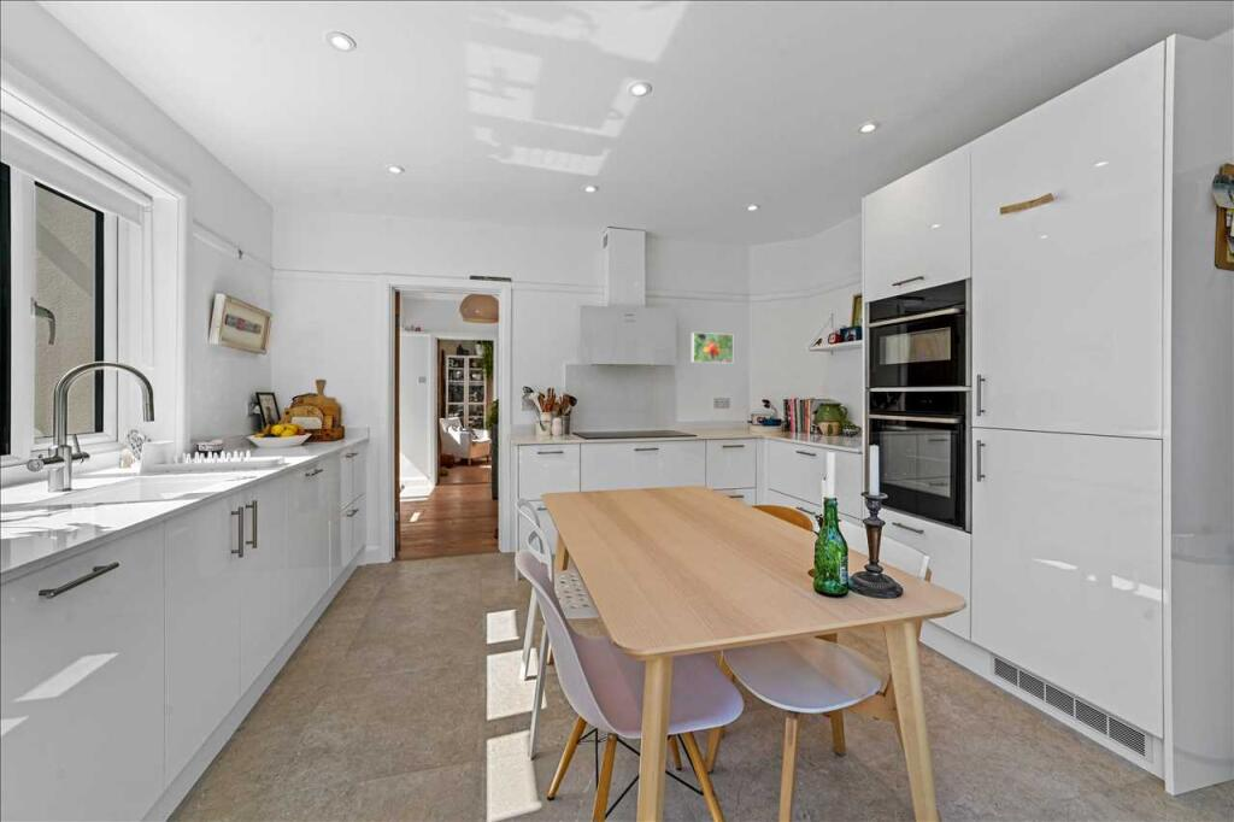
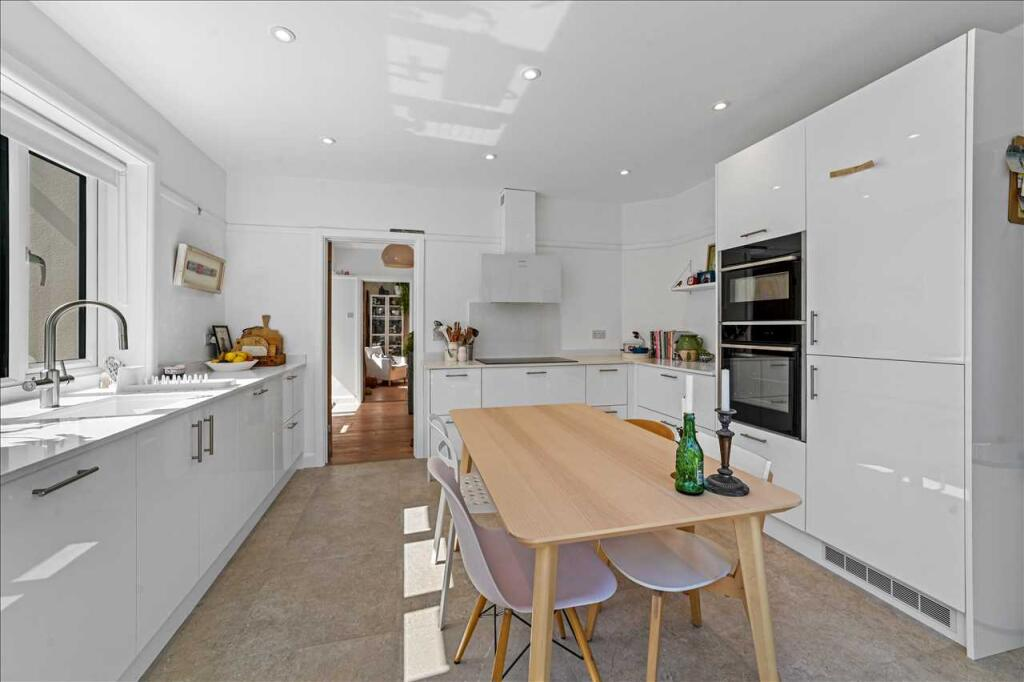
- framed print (712, 347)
